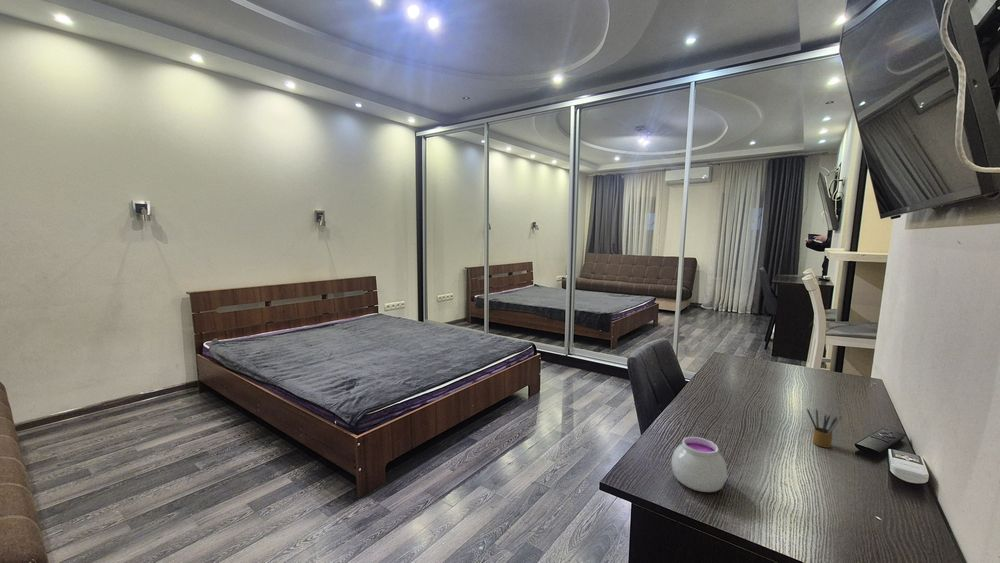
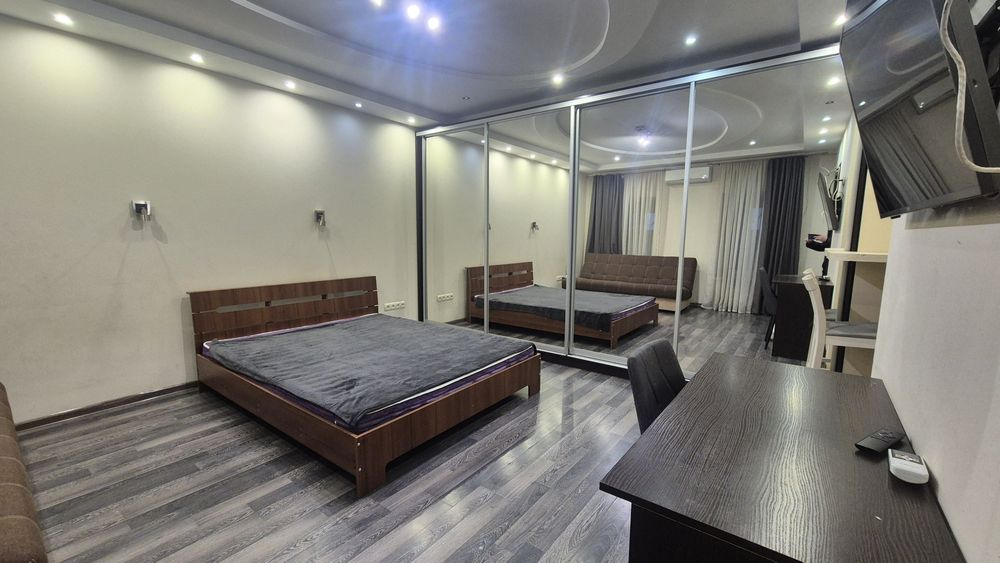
- jar (698, 462)
- pencil box (823, 427)
